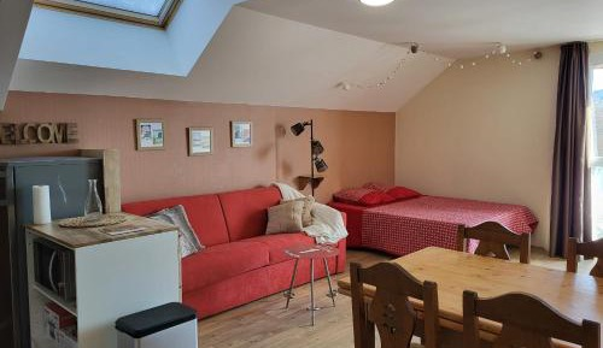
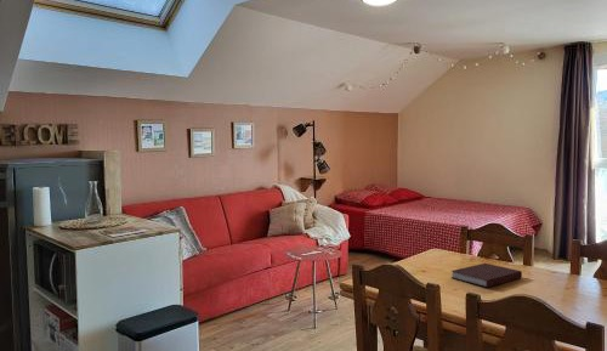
+ notebook (486, 273)
